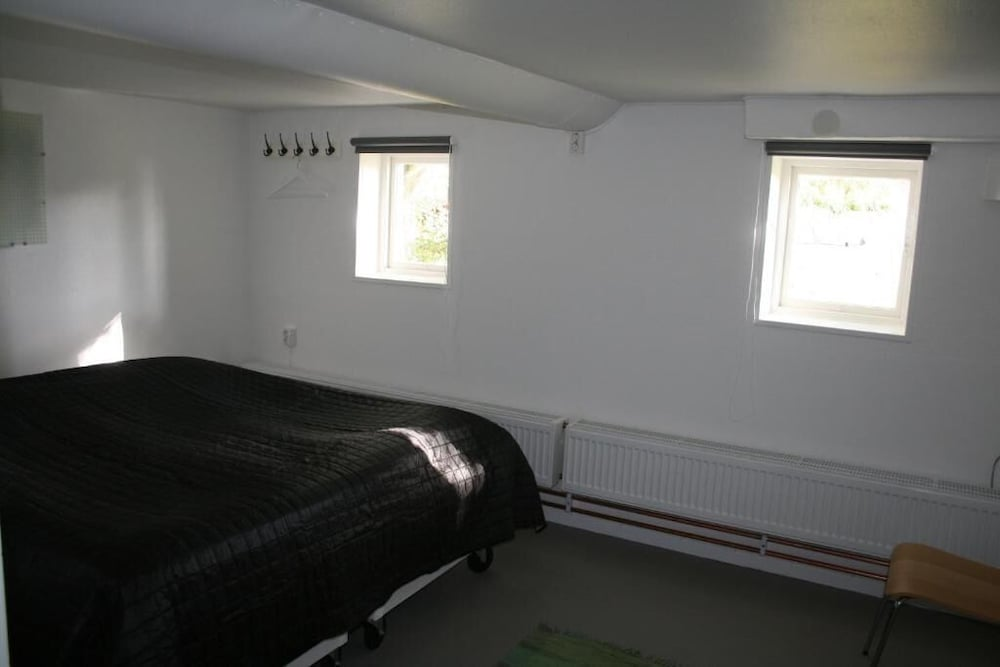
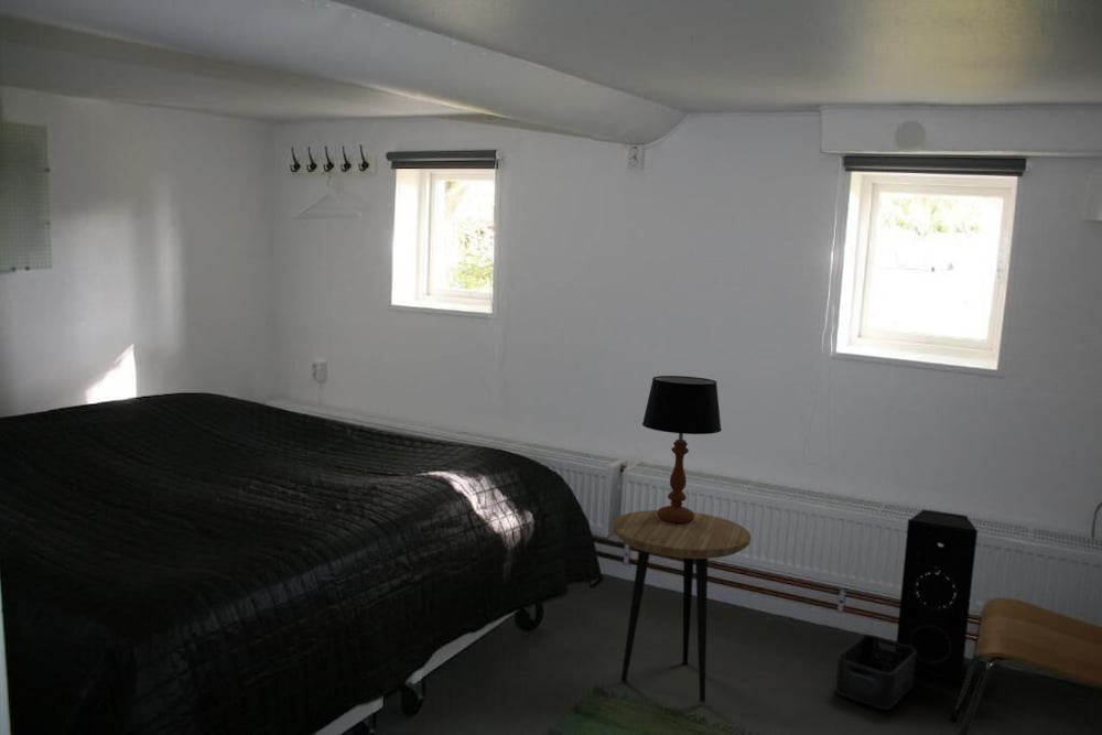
+ storage bin (876, 670)
+ side table (683, 605)
+ table lamp (680, 450)
+ speaker (936, 592)
